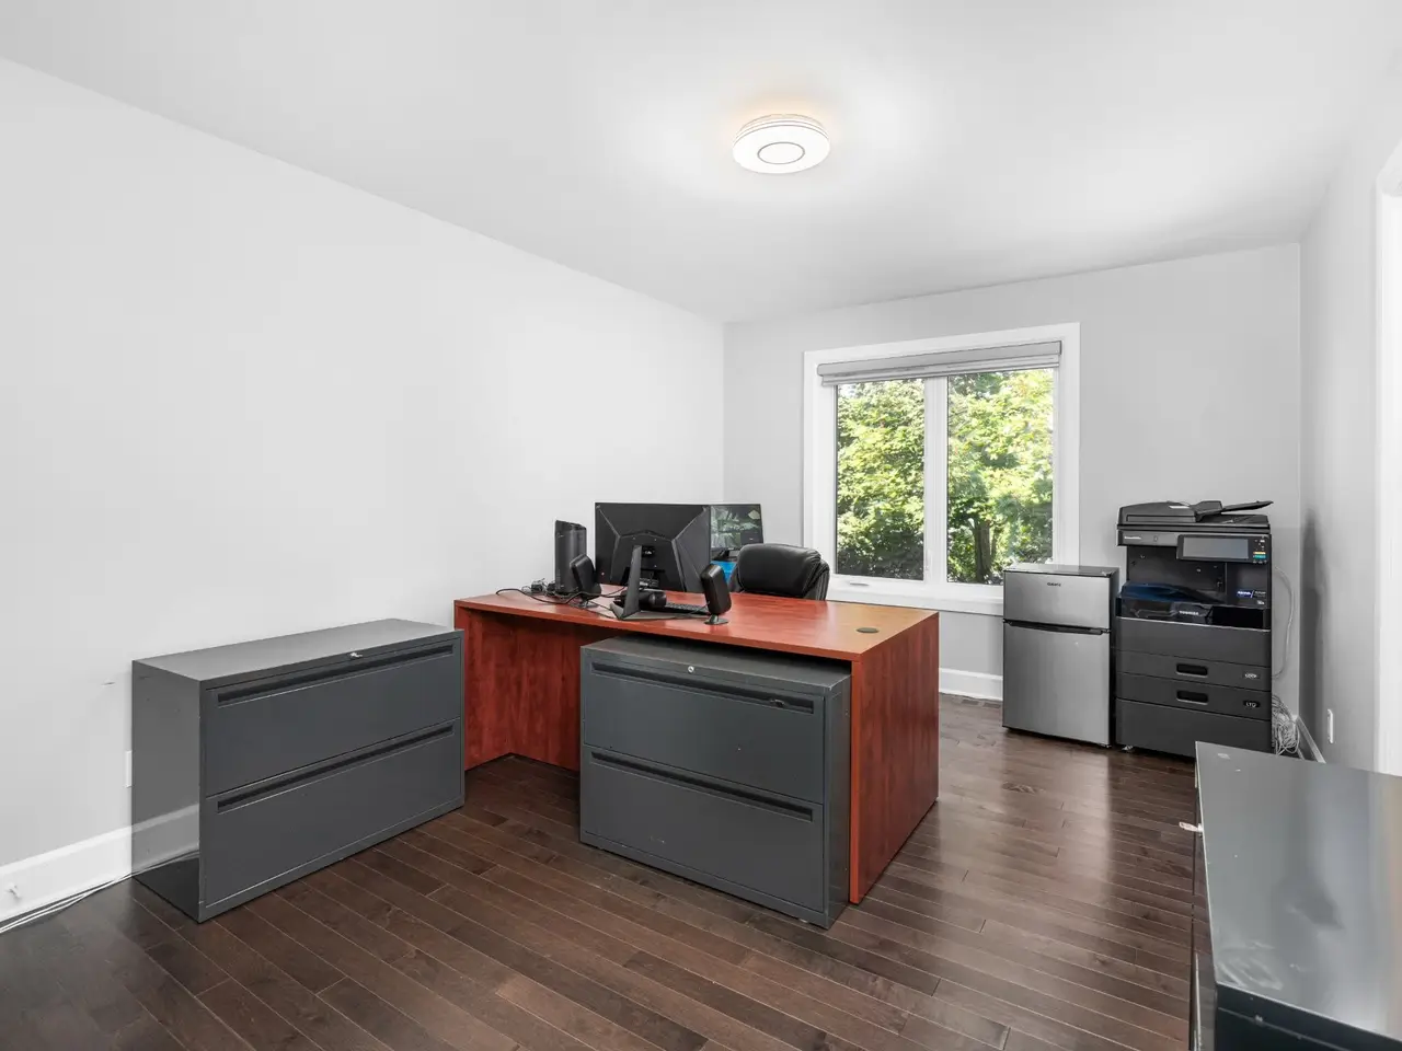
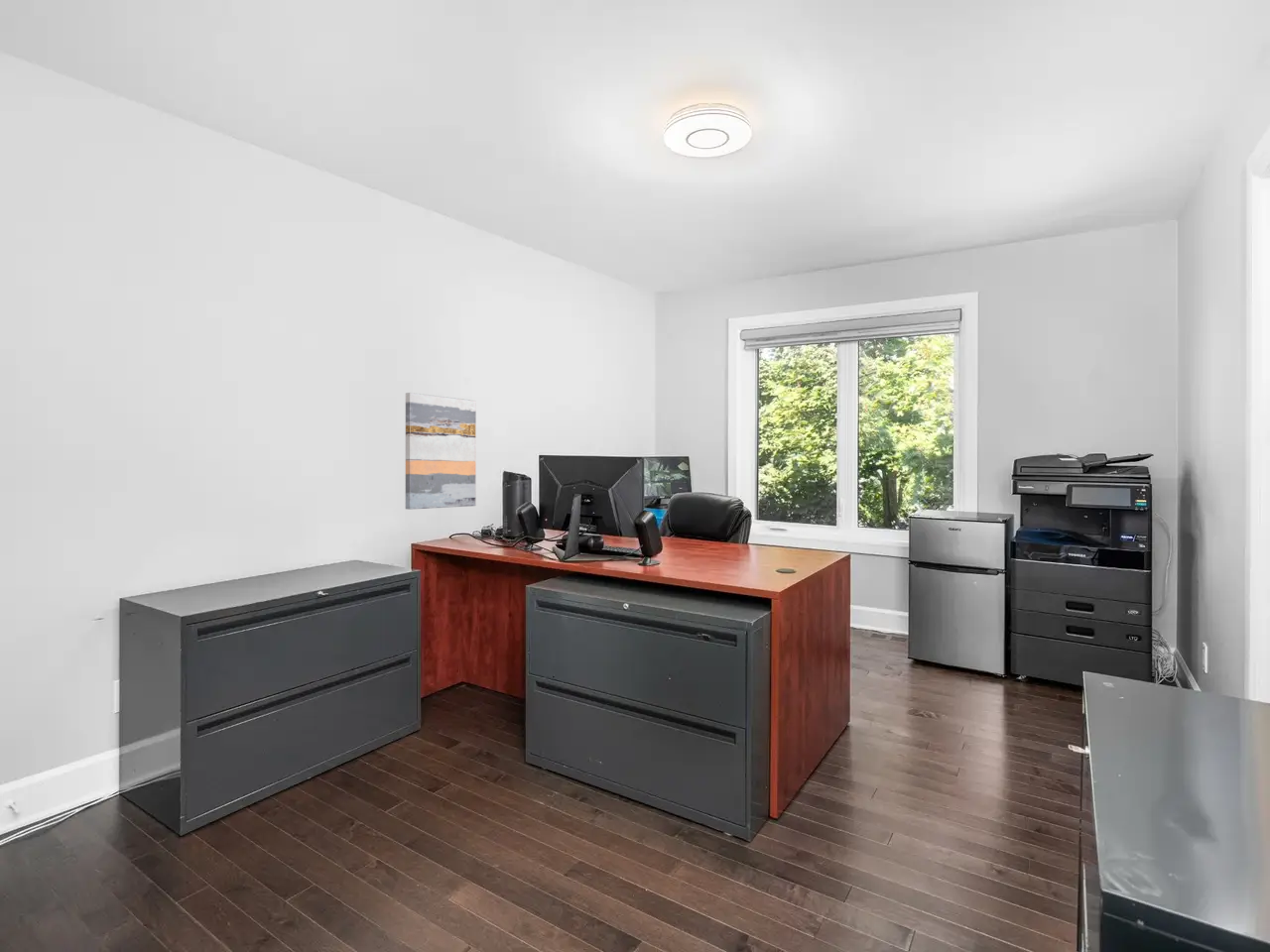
+ wall art (442, 452)
